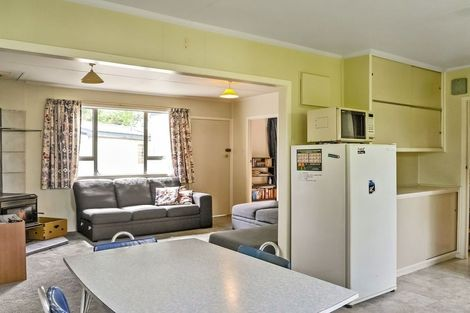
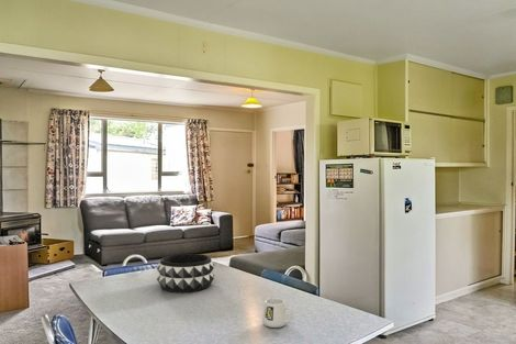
+ mug (278, 313)
+ decorative bowl (186, 271)
